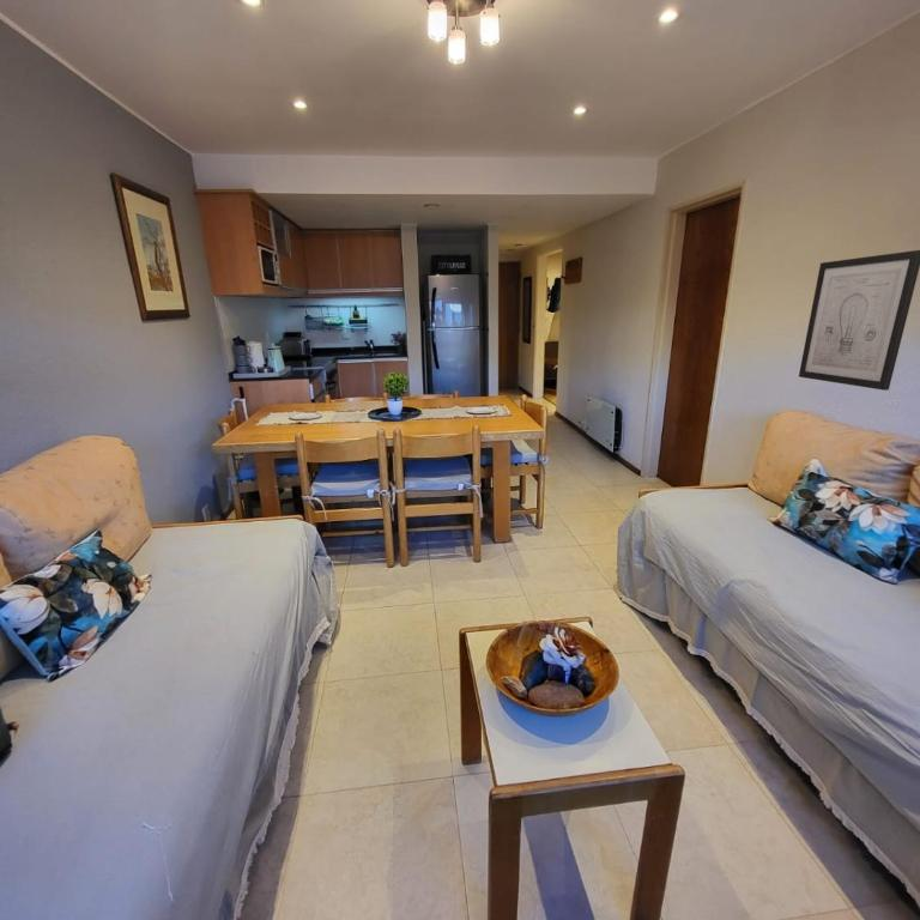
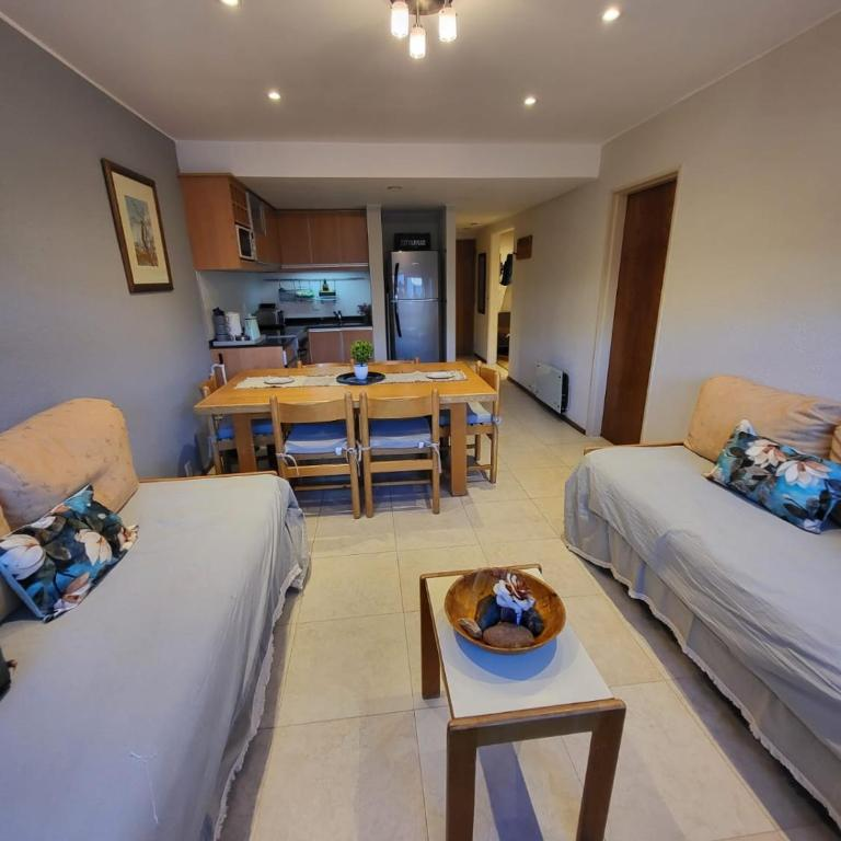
- wall art (852, 322)
